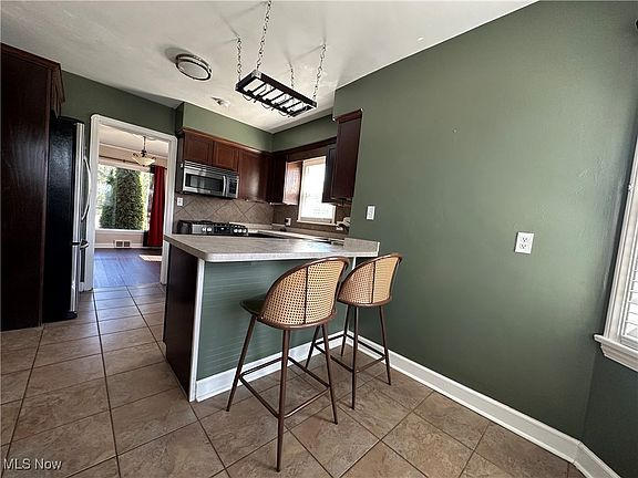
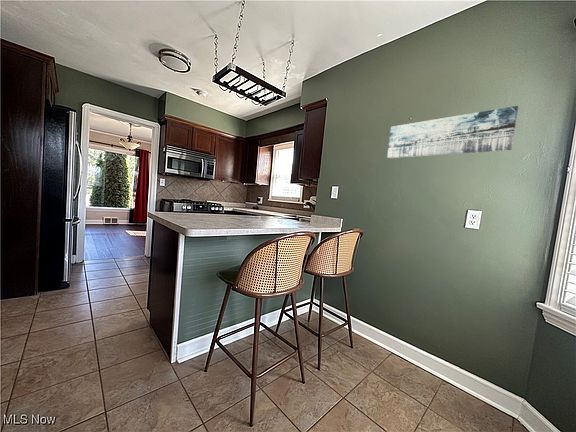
+ wall art (441, 136)
